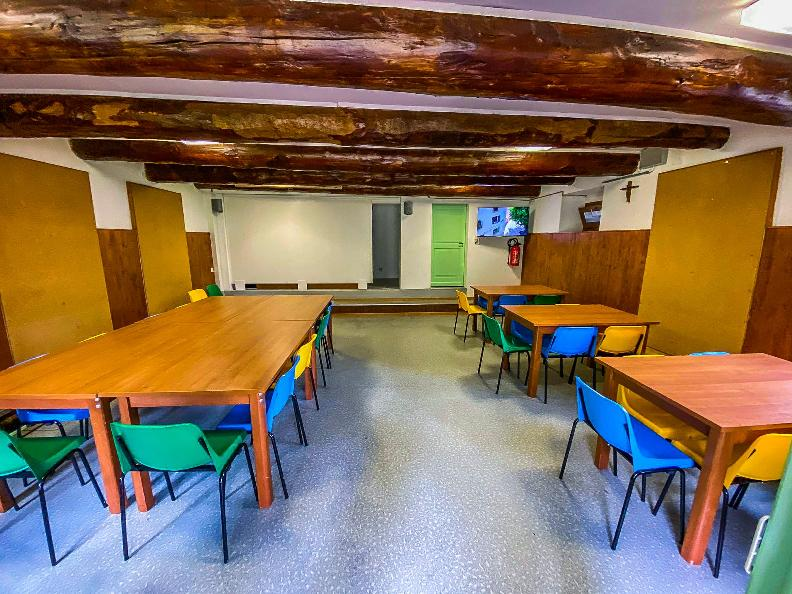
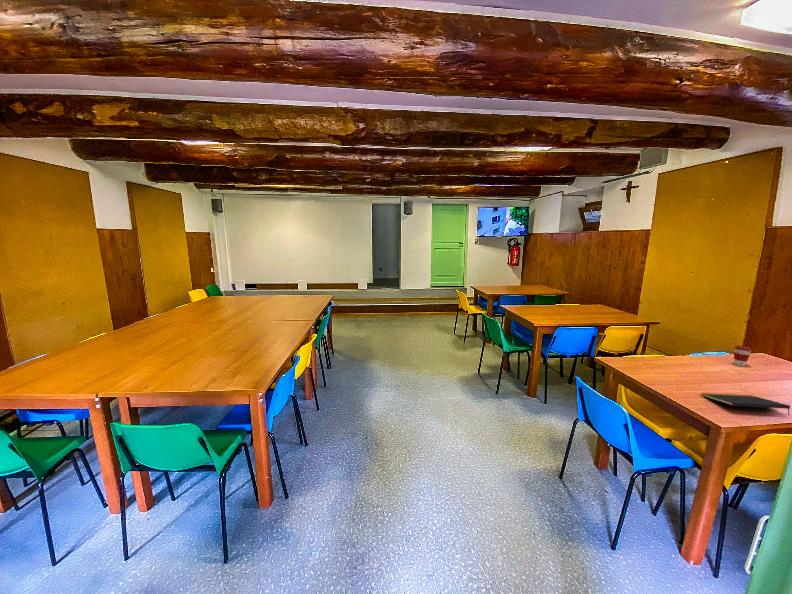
+ coffee cup (741, 356)
+ notepad (742, 400)
